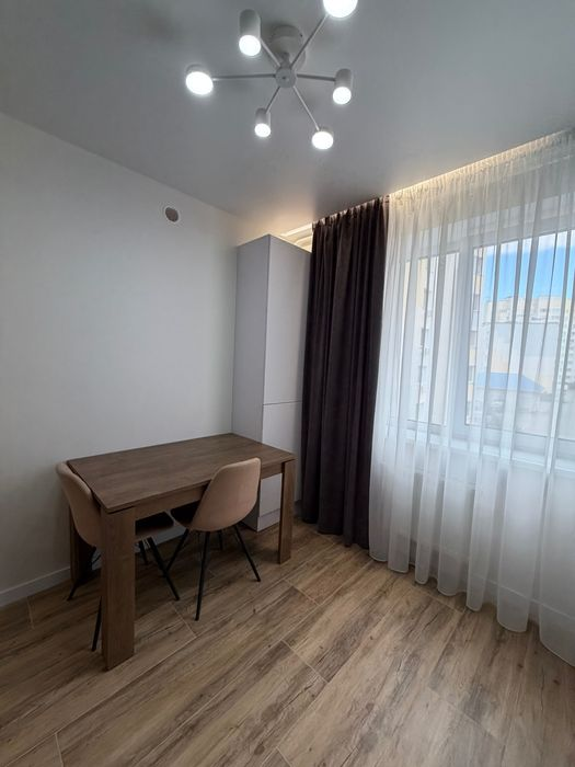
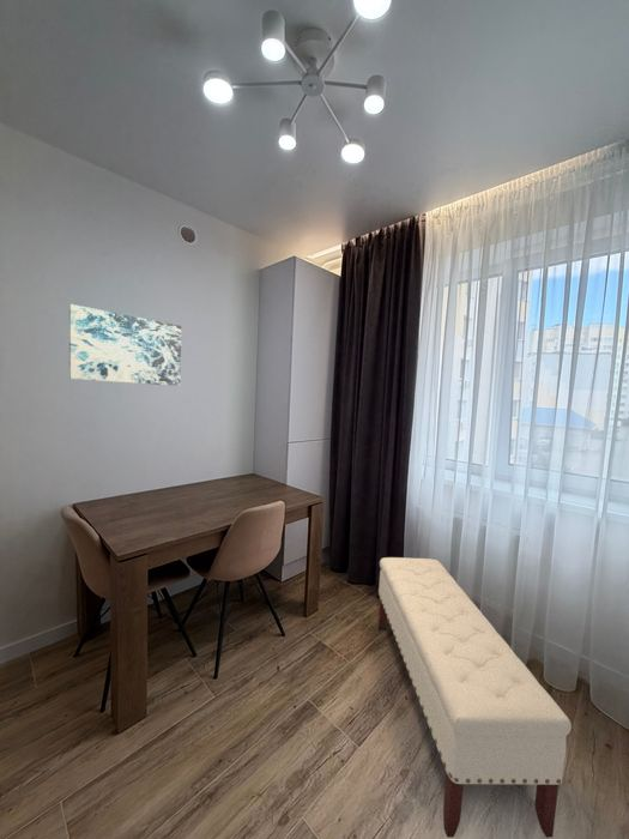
+ wall art (131, 349)
+ bench (441, 654)
